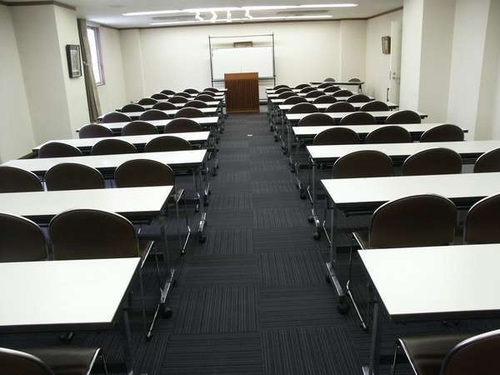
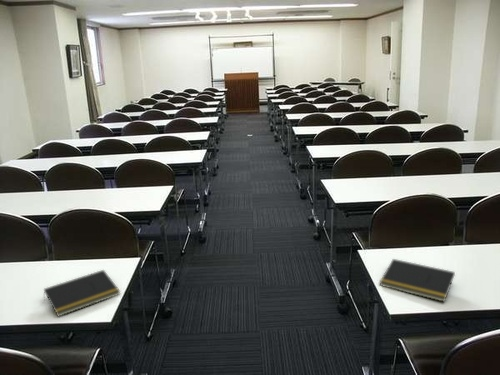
+ notepad (82, 291)
+ notepad (416, 278)
